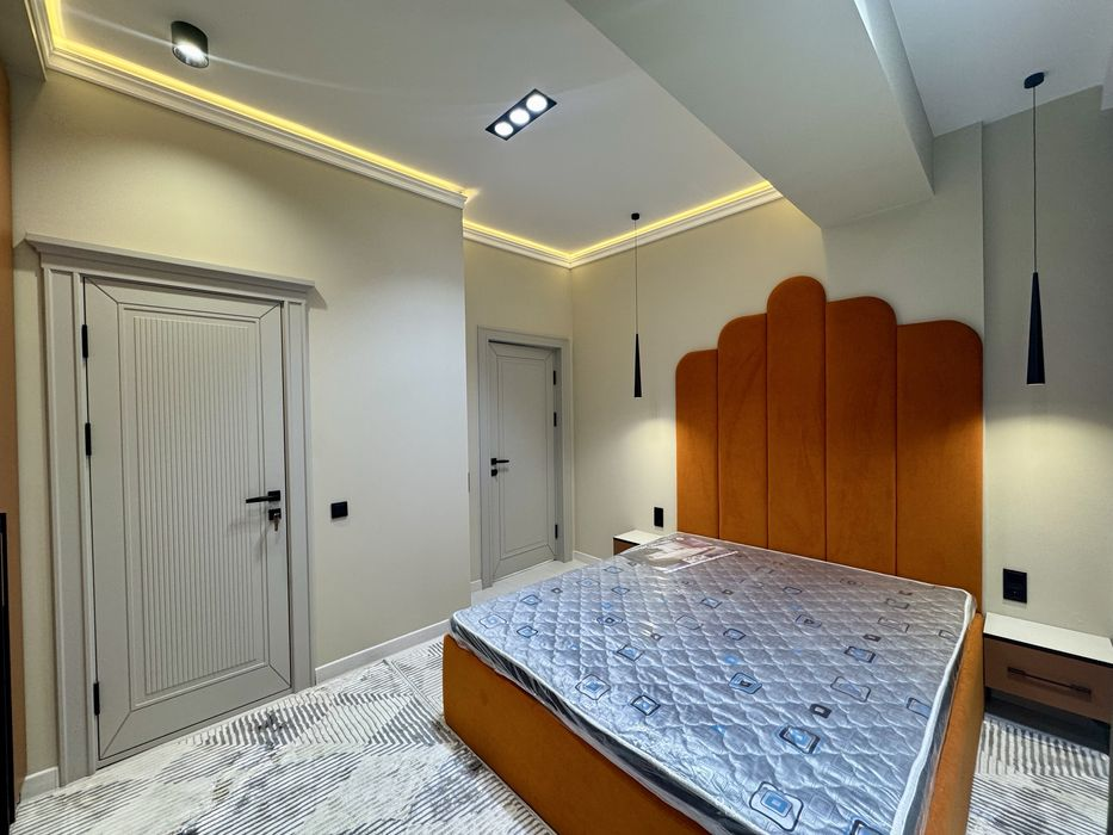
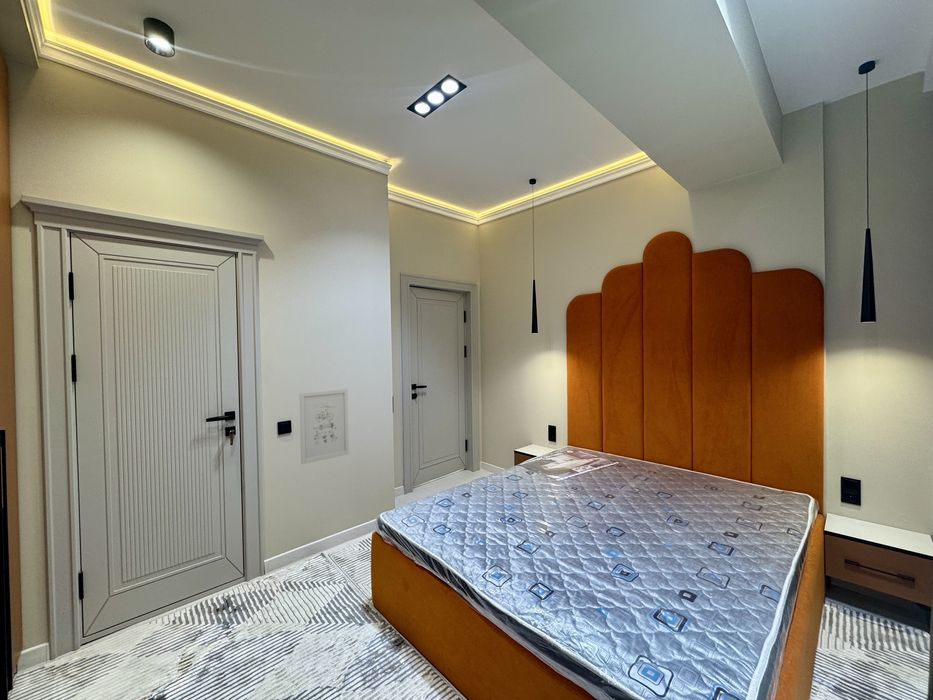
+ wall art (325, 424)
